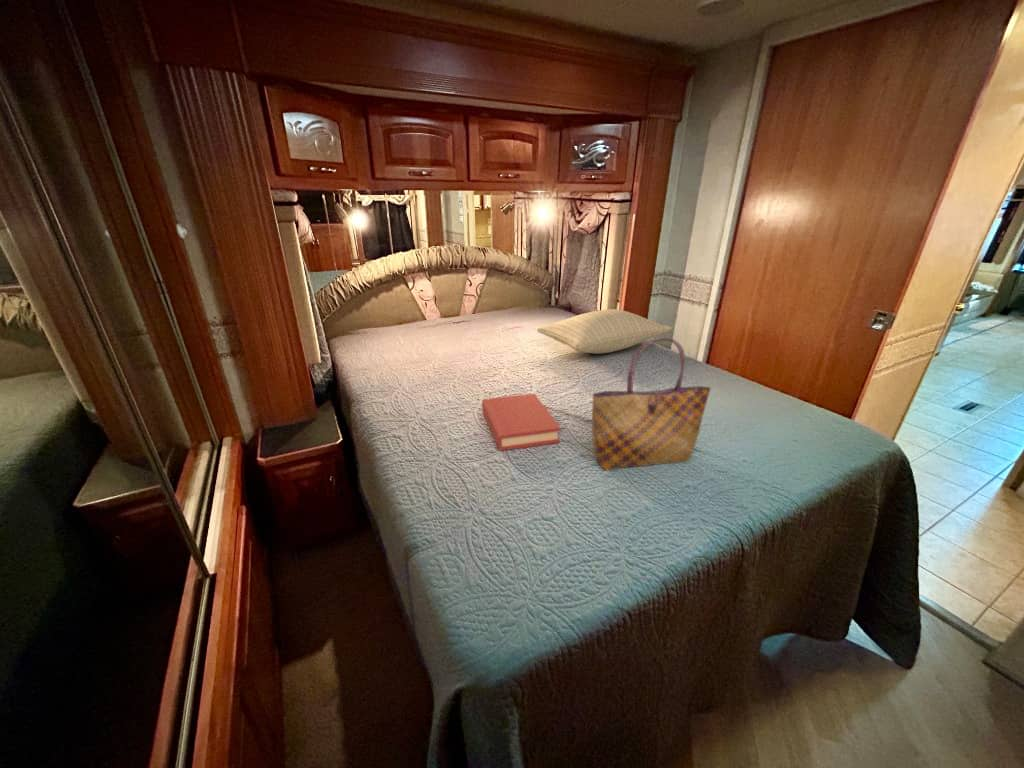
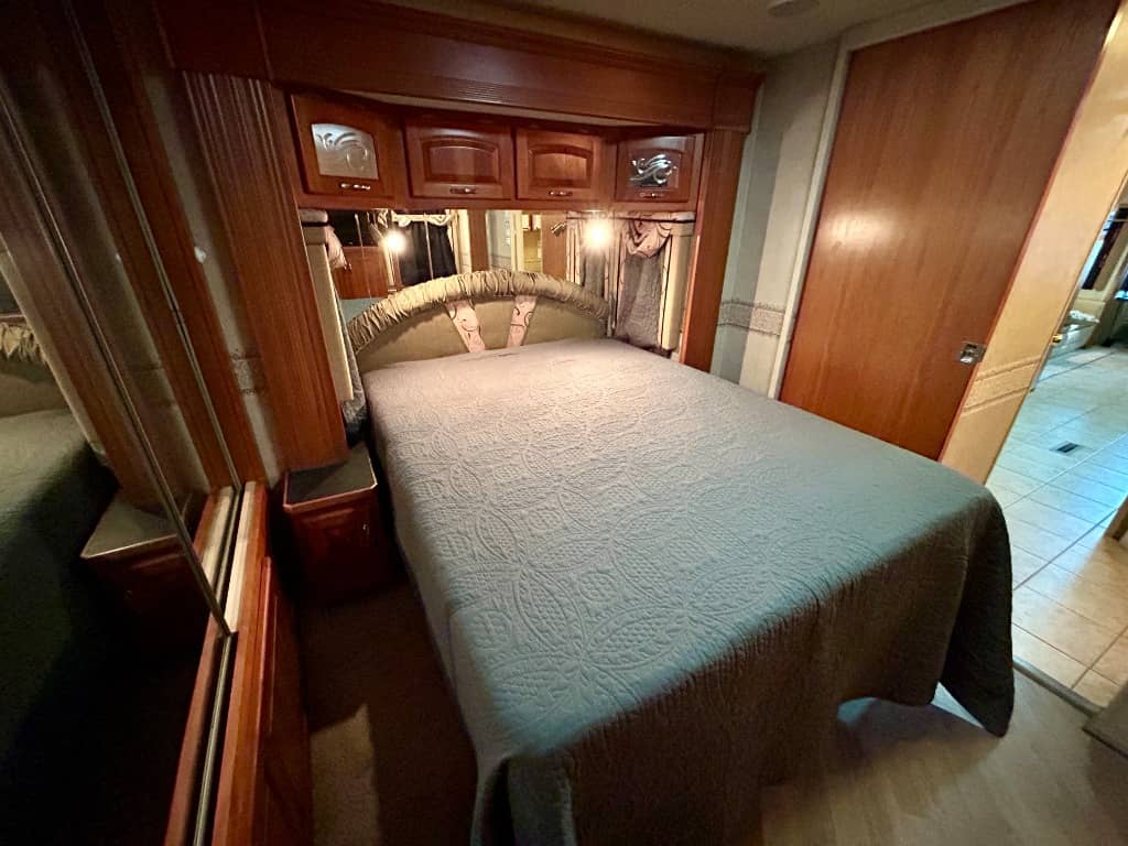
- pillow (604, 331)
- hardback book (518, 419)
- tote bag (650, 402)
